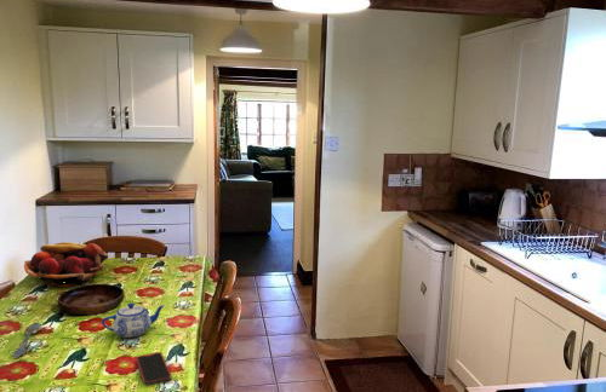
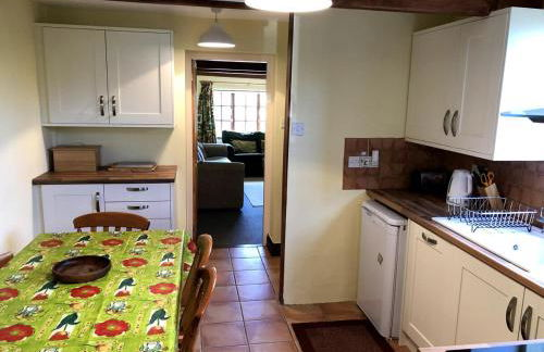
- teapot (135, 317)
- smartphone (153, 368)
- spoon (27, 339)
- fruit basket (65, 260)
